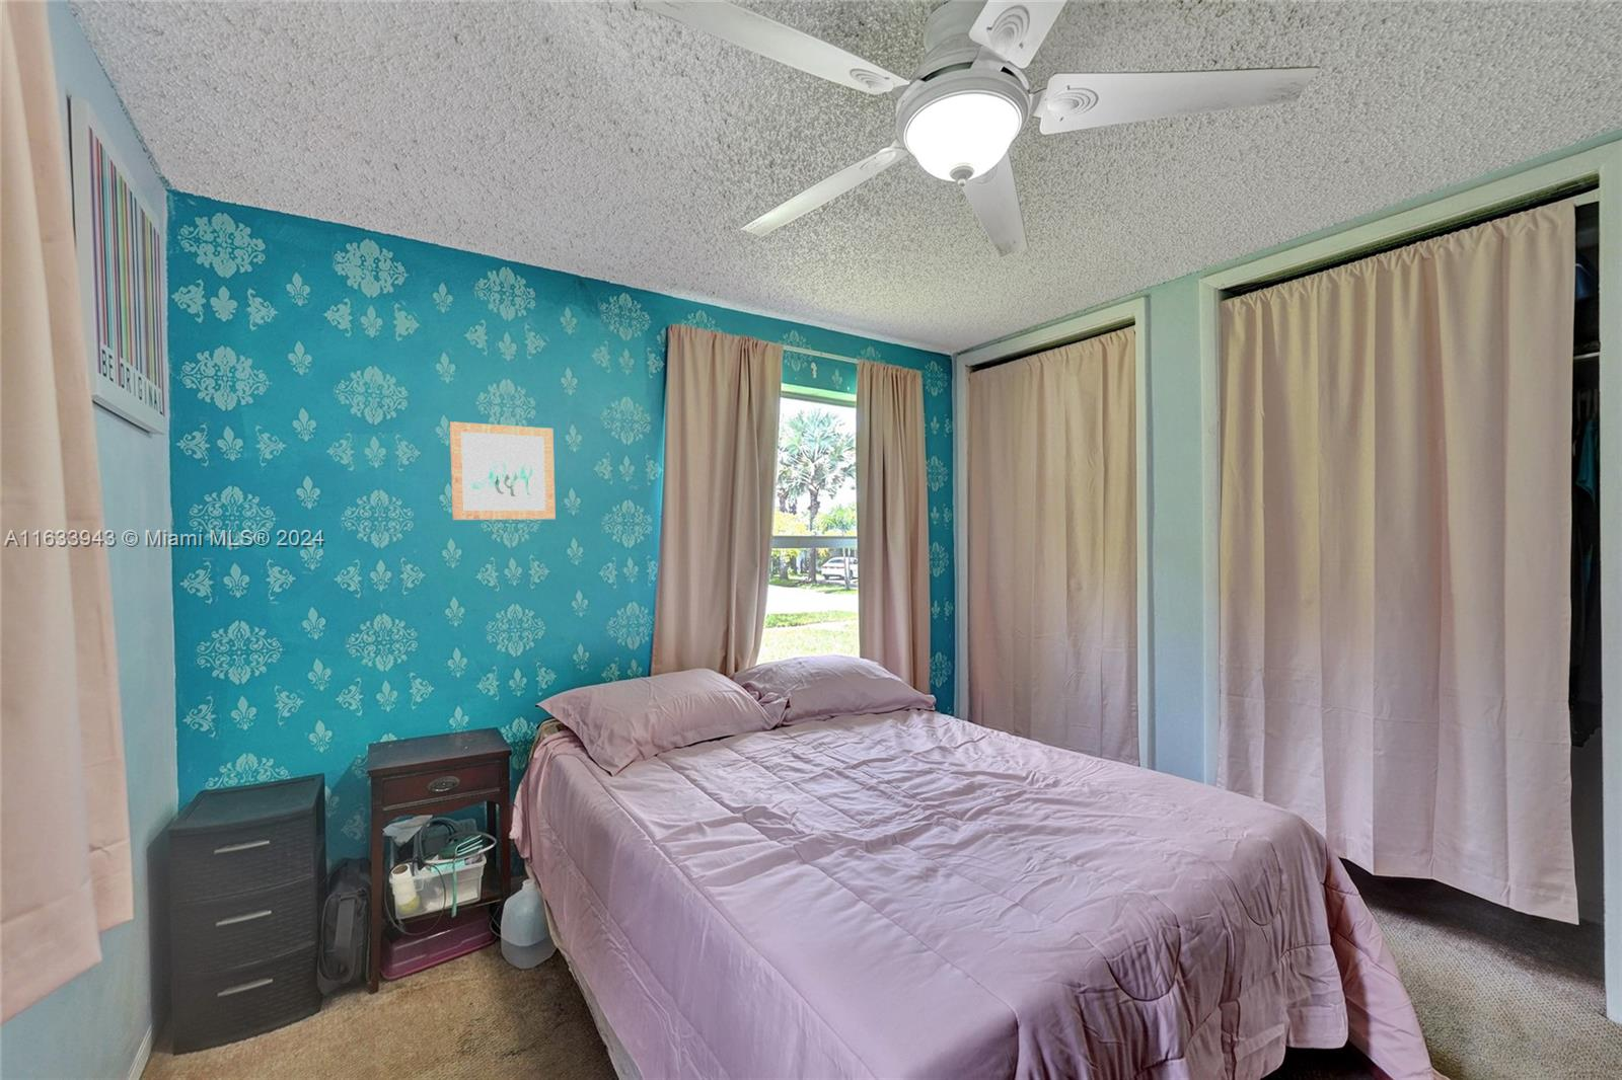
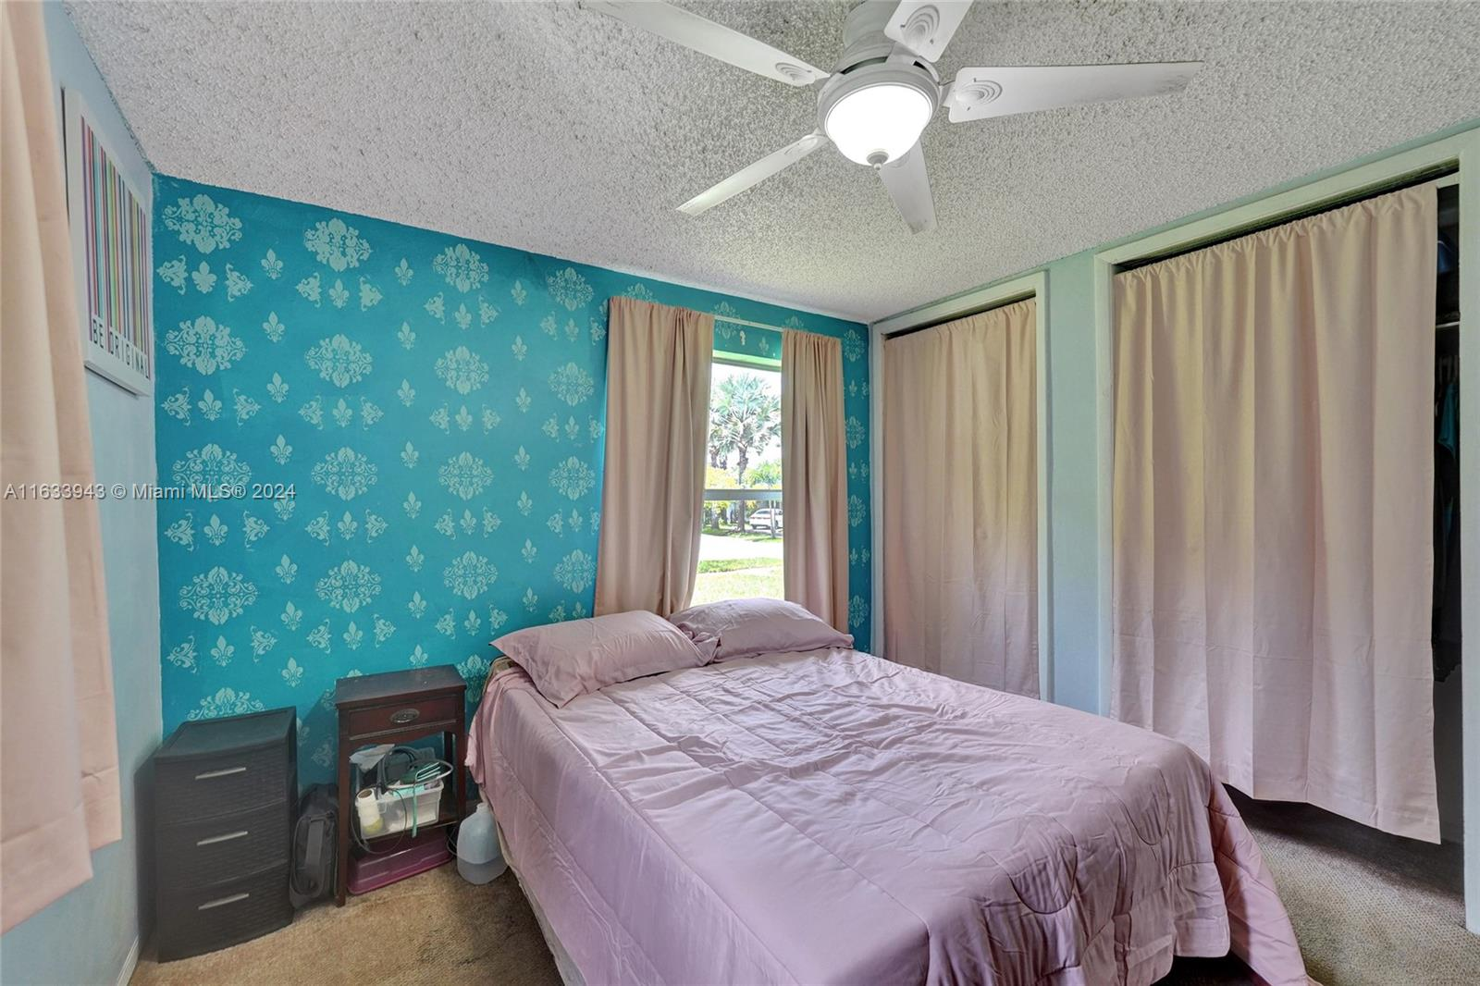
- wall art (504, 472)
